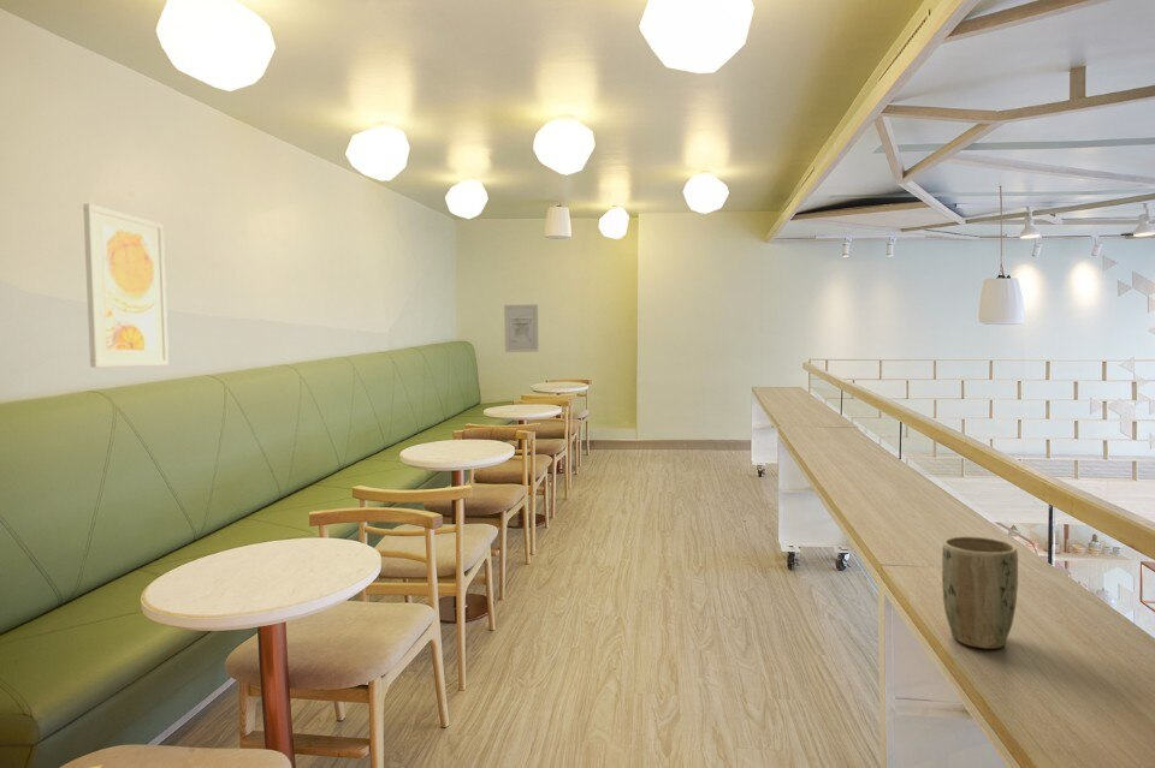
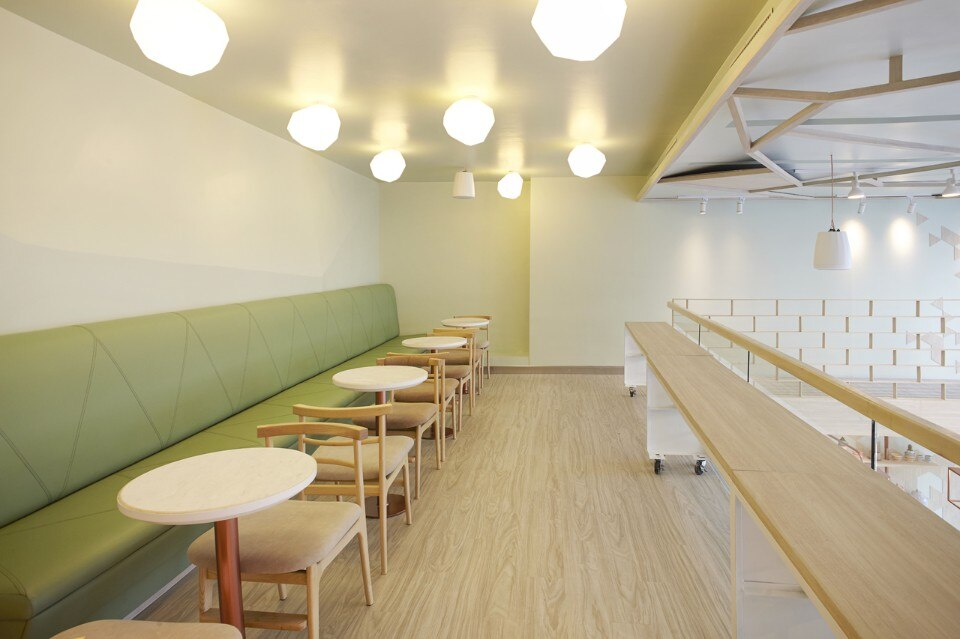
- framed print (129, 291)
- plant pot (978, 591)
- wall art (521, 328)
